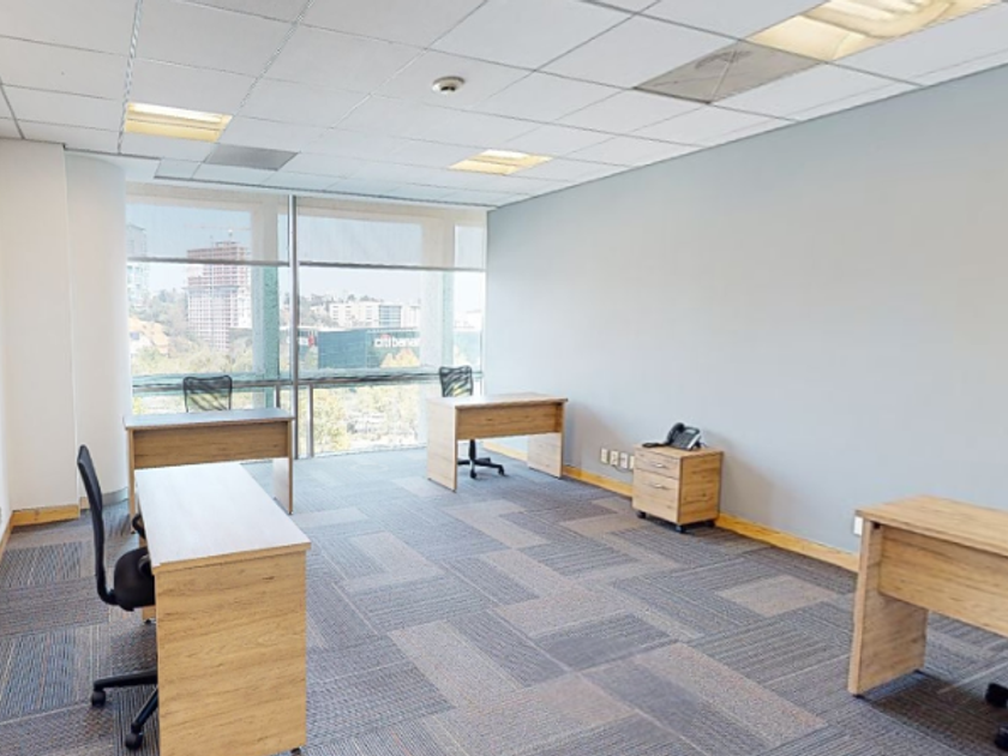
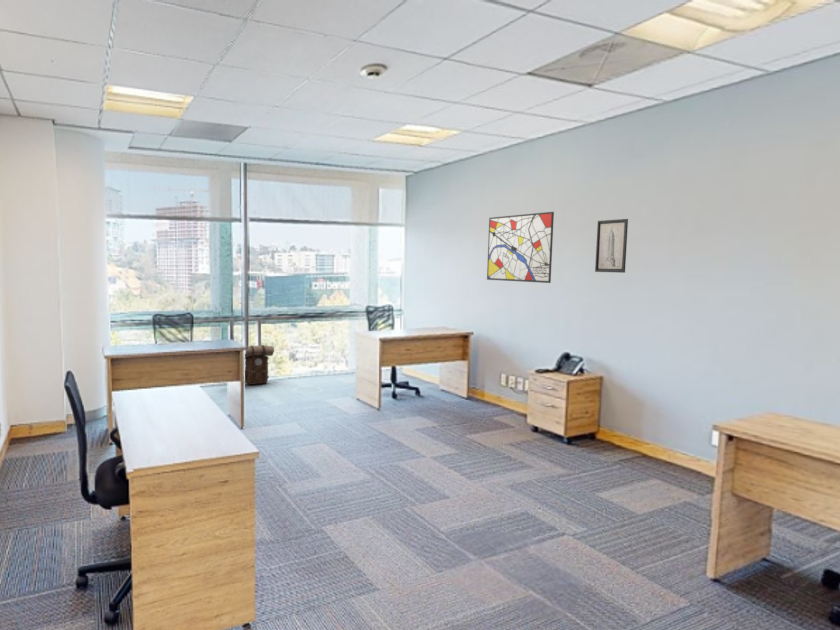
+ wall art (517, 248)
+ backpack (255, 363)
+ wall art (611, 246)
